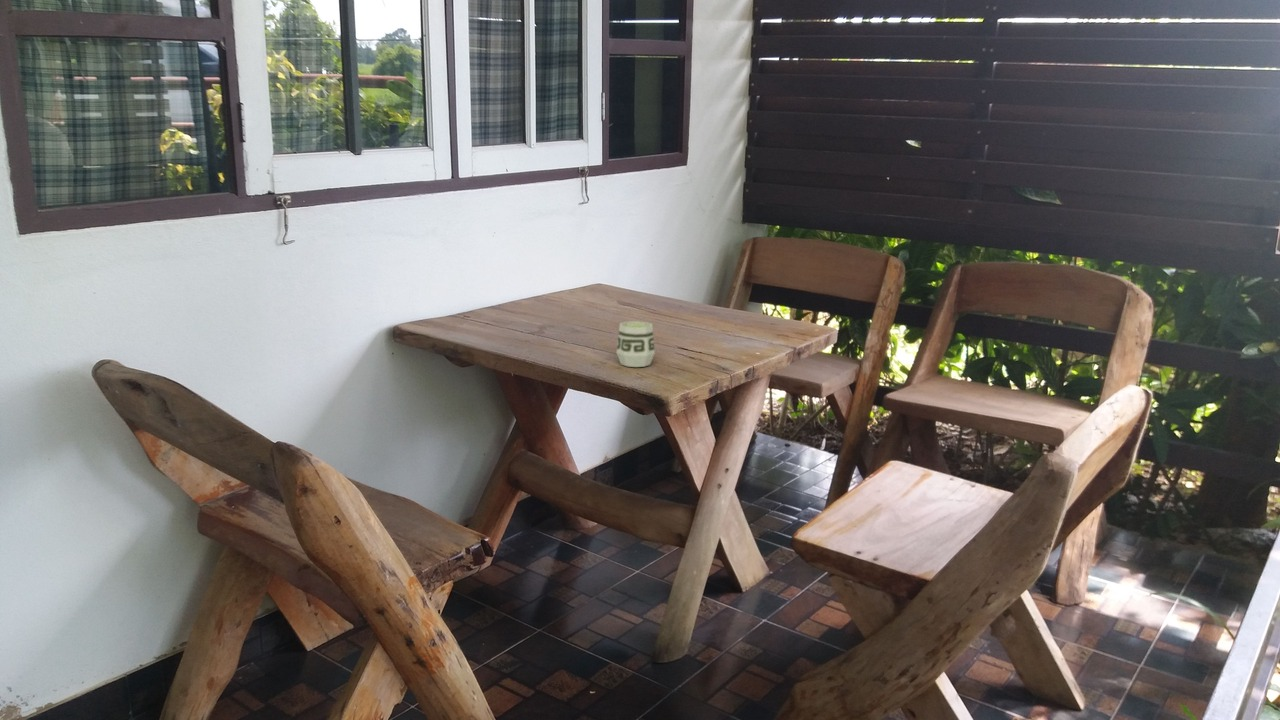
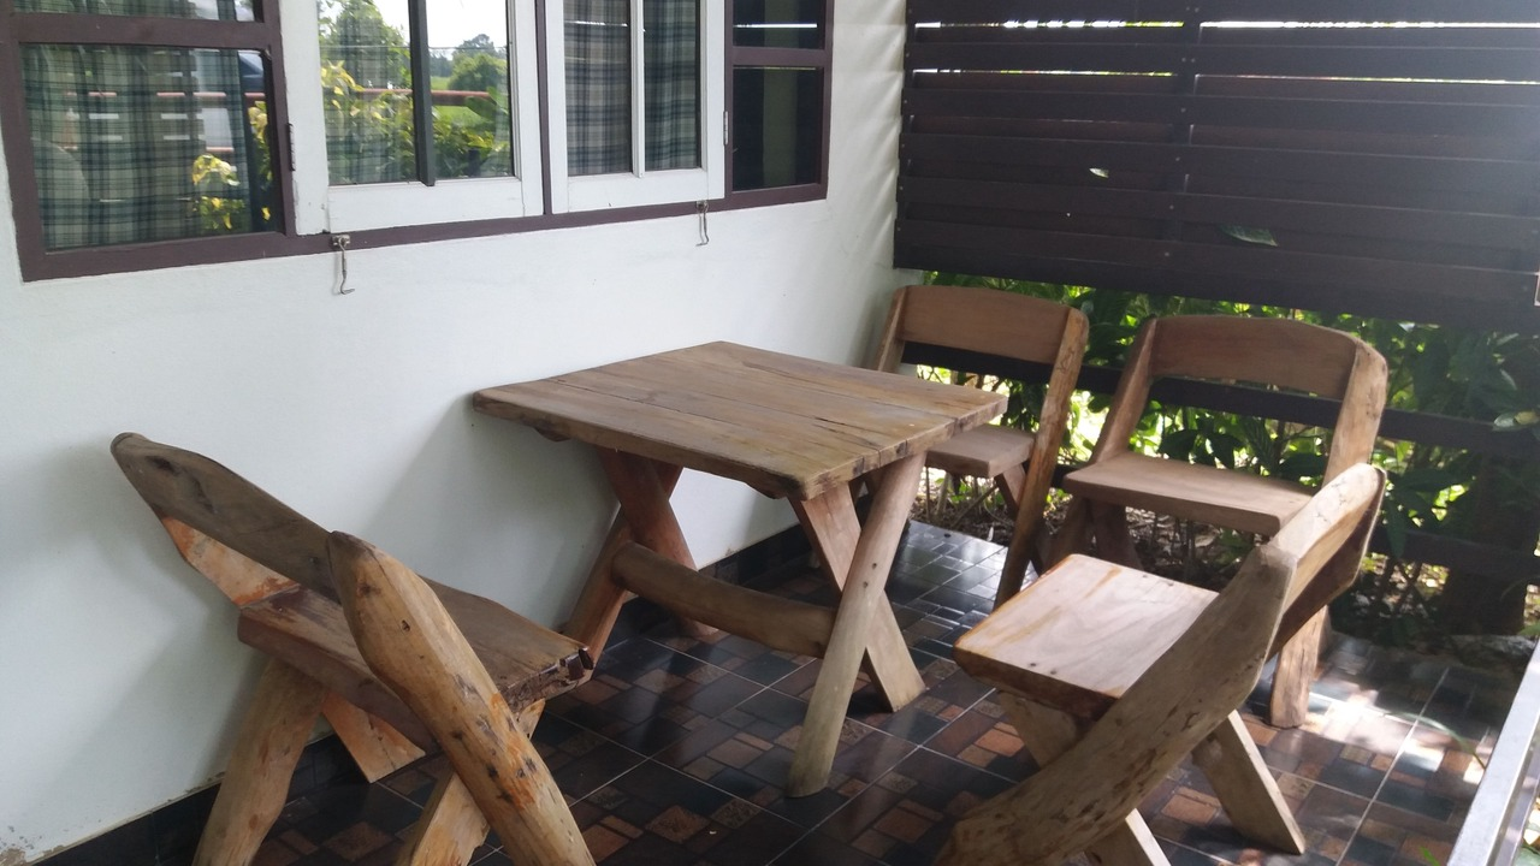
- cup (635, 344)
